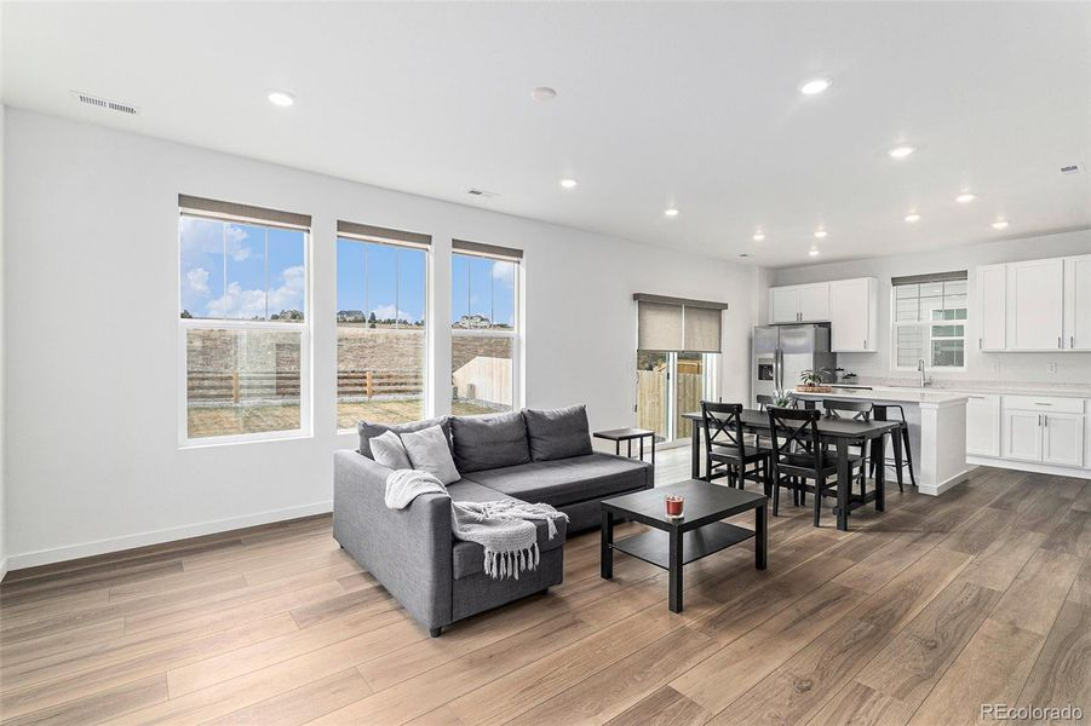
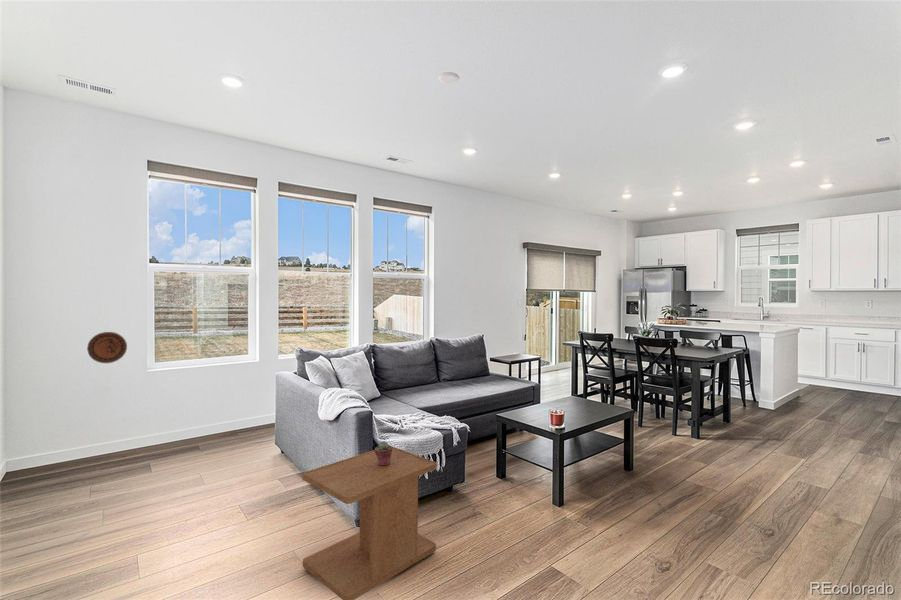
+ decorative plate (107, 347)
+ side table (371, 514)
+ potted succulent (383, 451)
